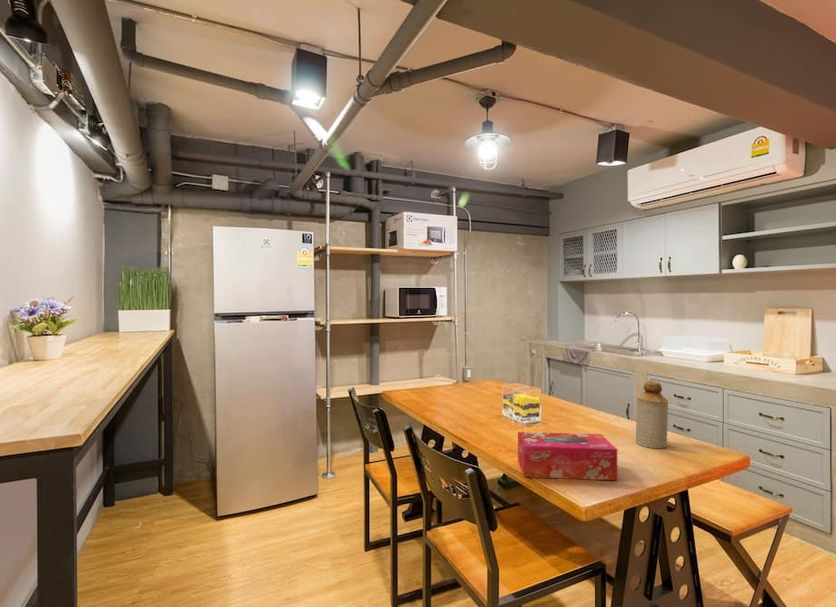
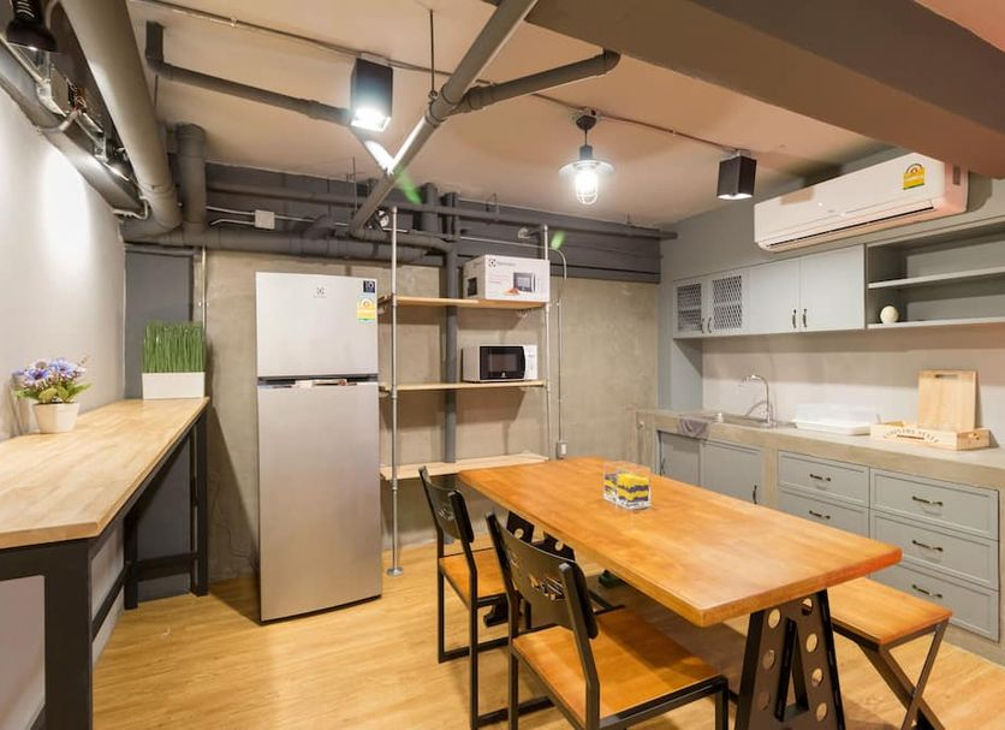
- tissue box (564, 454)
- bottle (651, 412)
